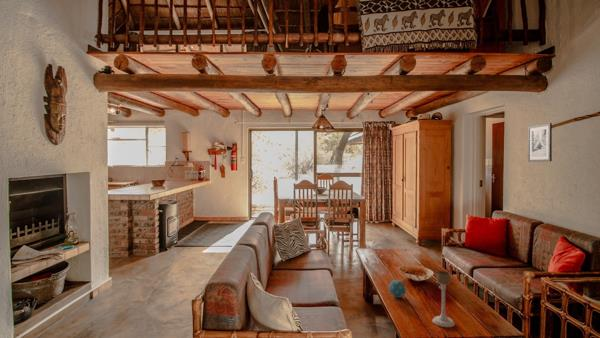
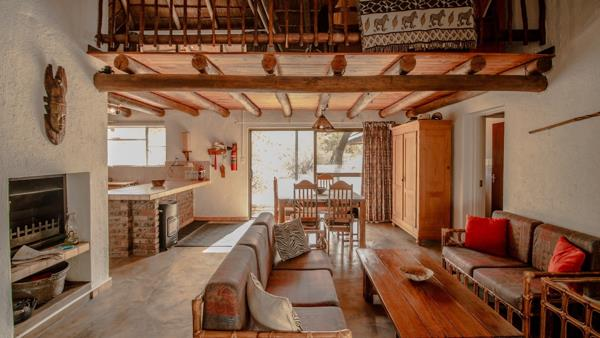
- candle holder (443, 297)
- decorative egg (397, 288)
- wall art (539, 143)
